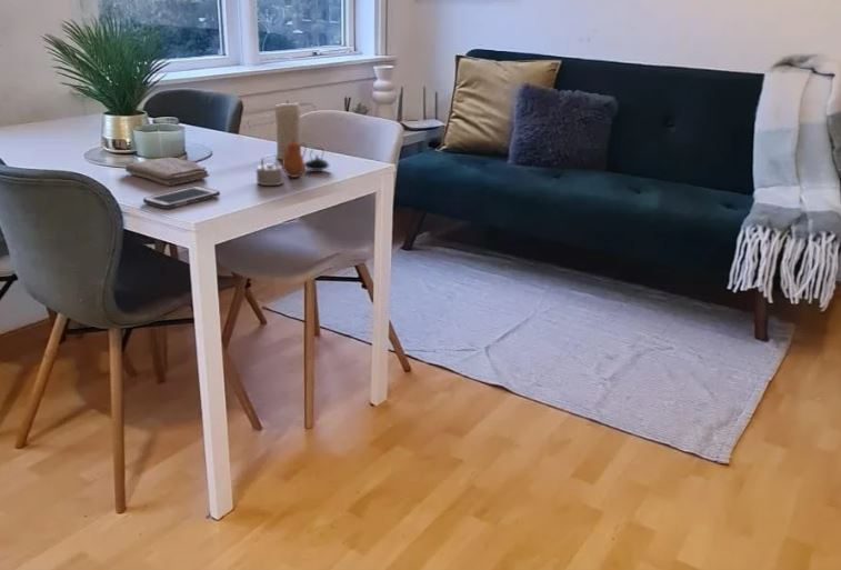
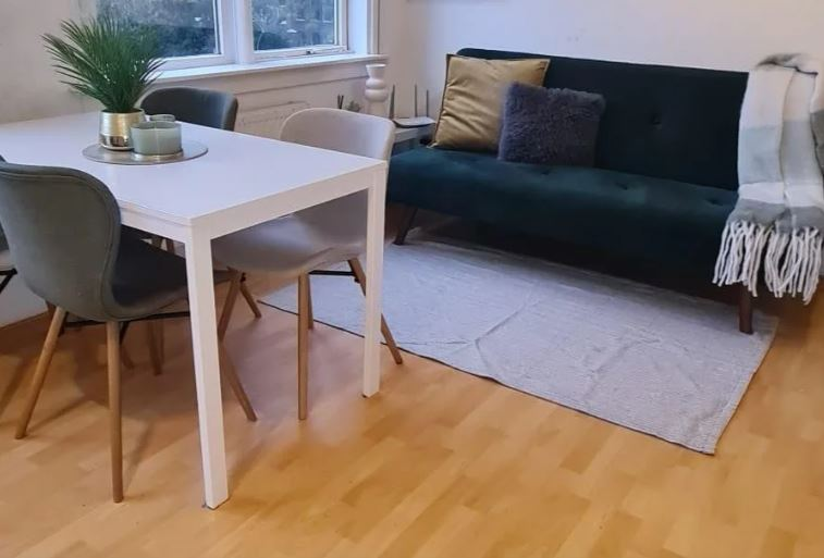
- washcloth (167, 169)
- cell phone (182, 197)
- teapot (291, 157)
- candle (288, 129)
